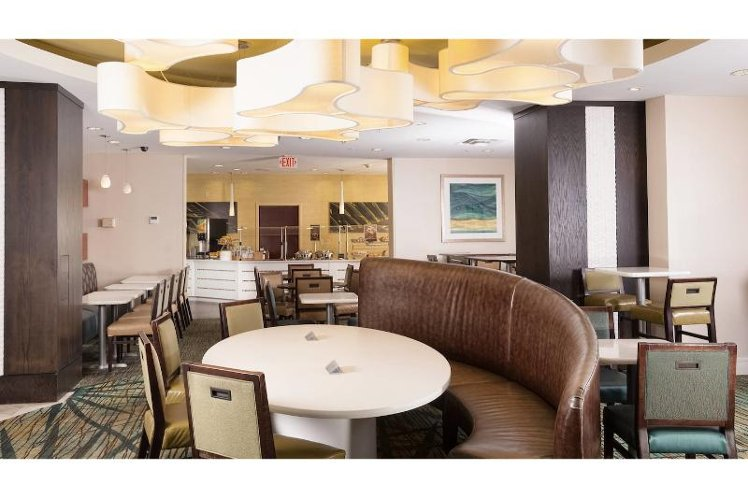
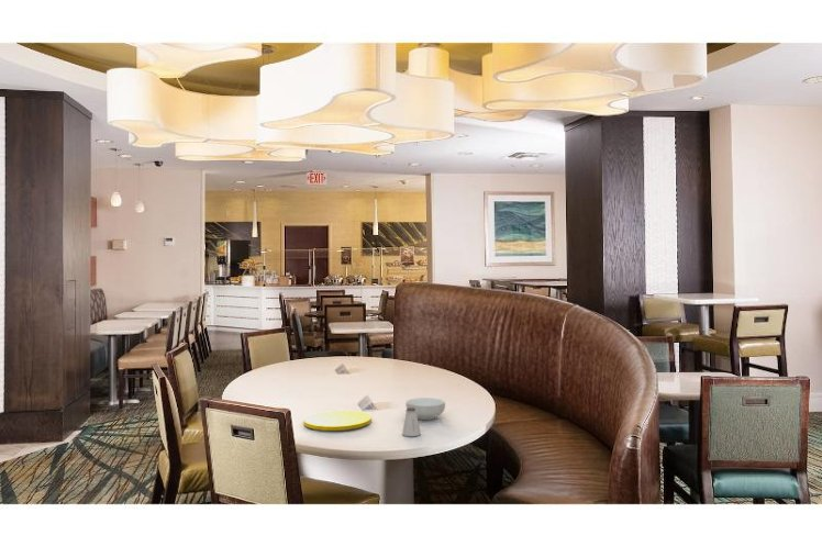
+ plate (337, 420)
+ saltshaker (411, 421)
+ cereal bowl (425, 409)
